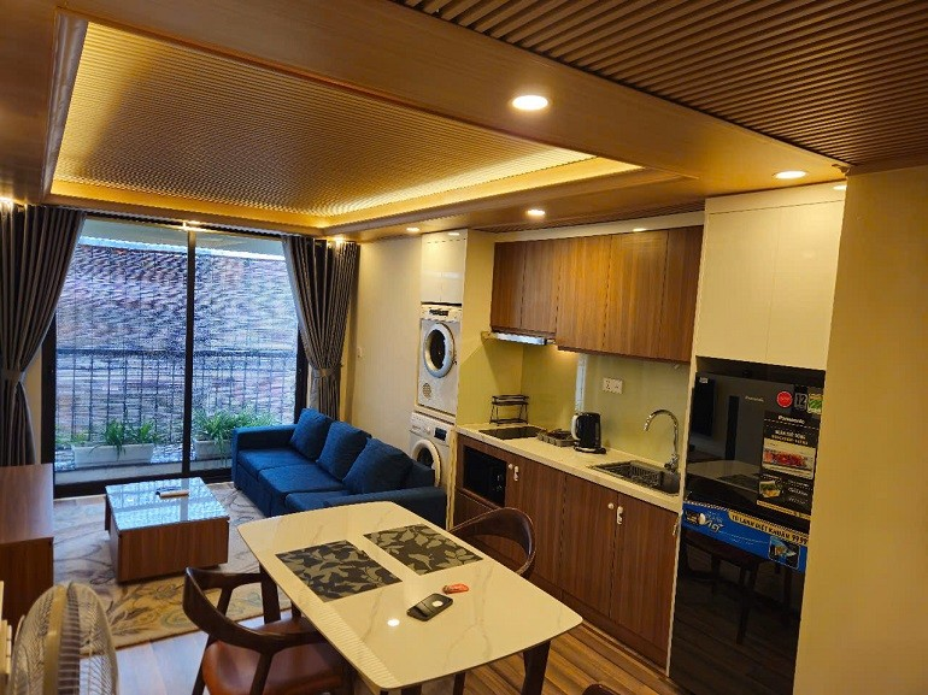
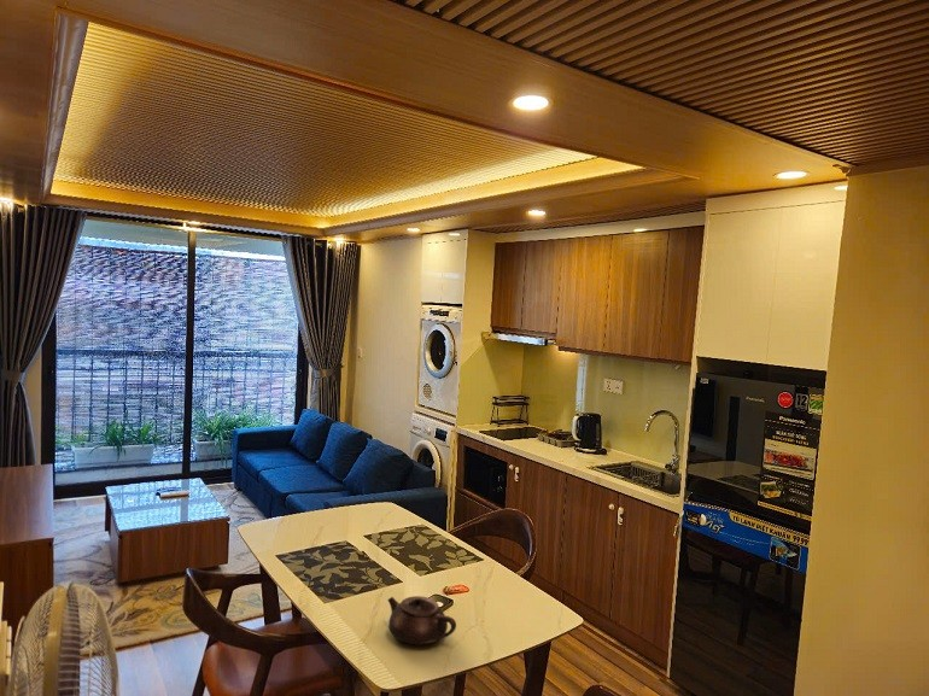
+ teapot (419, 616)
